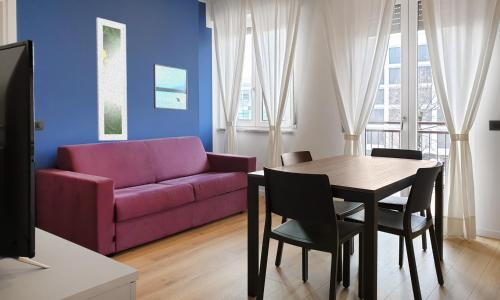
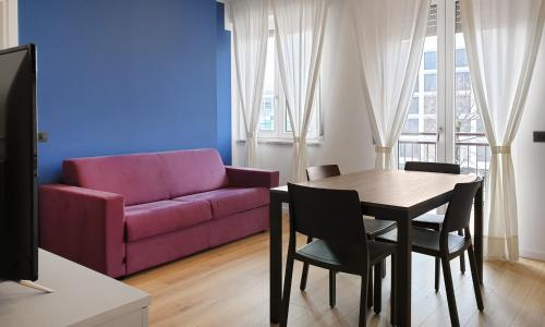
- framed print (112, 81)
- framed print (171, 88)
